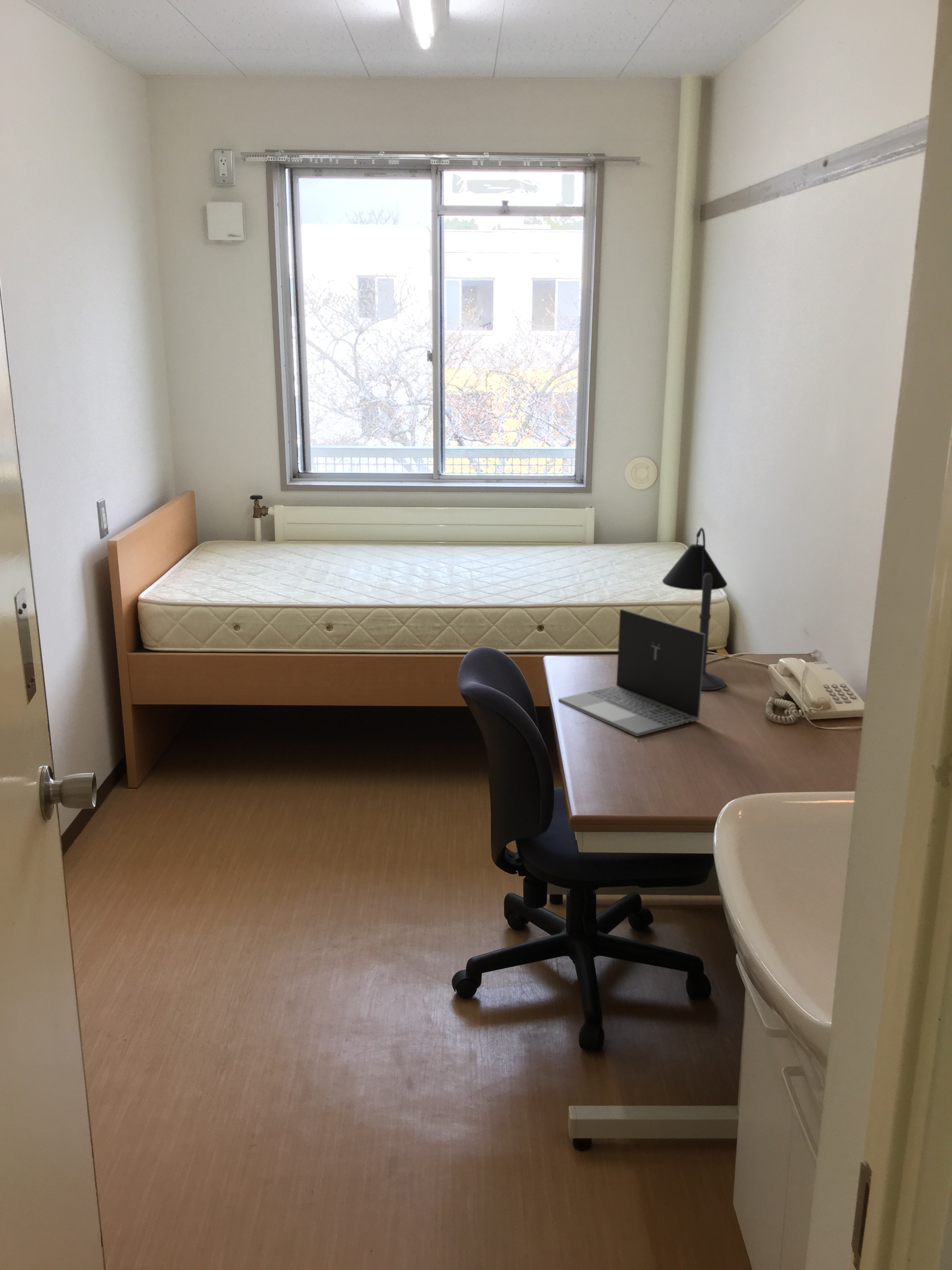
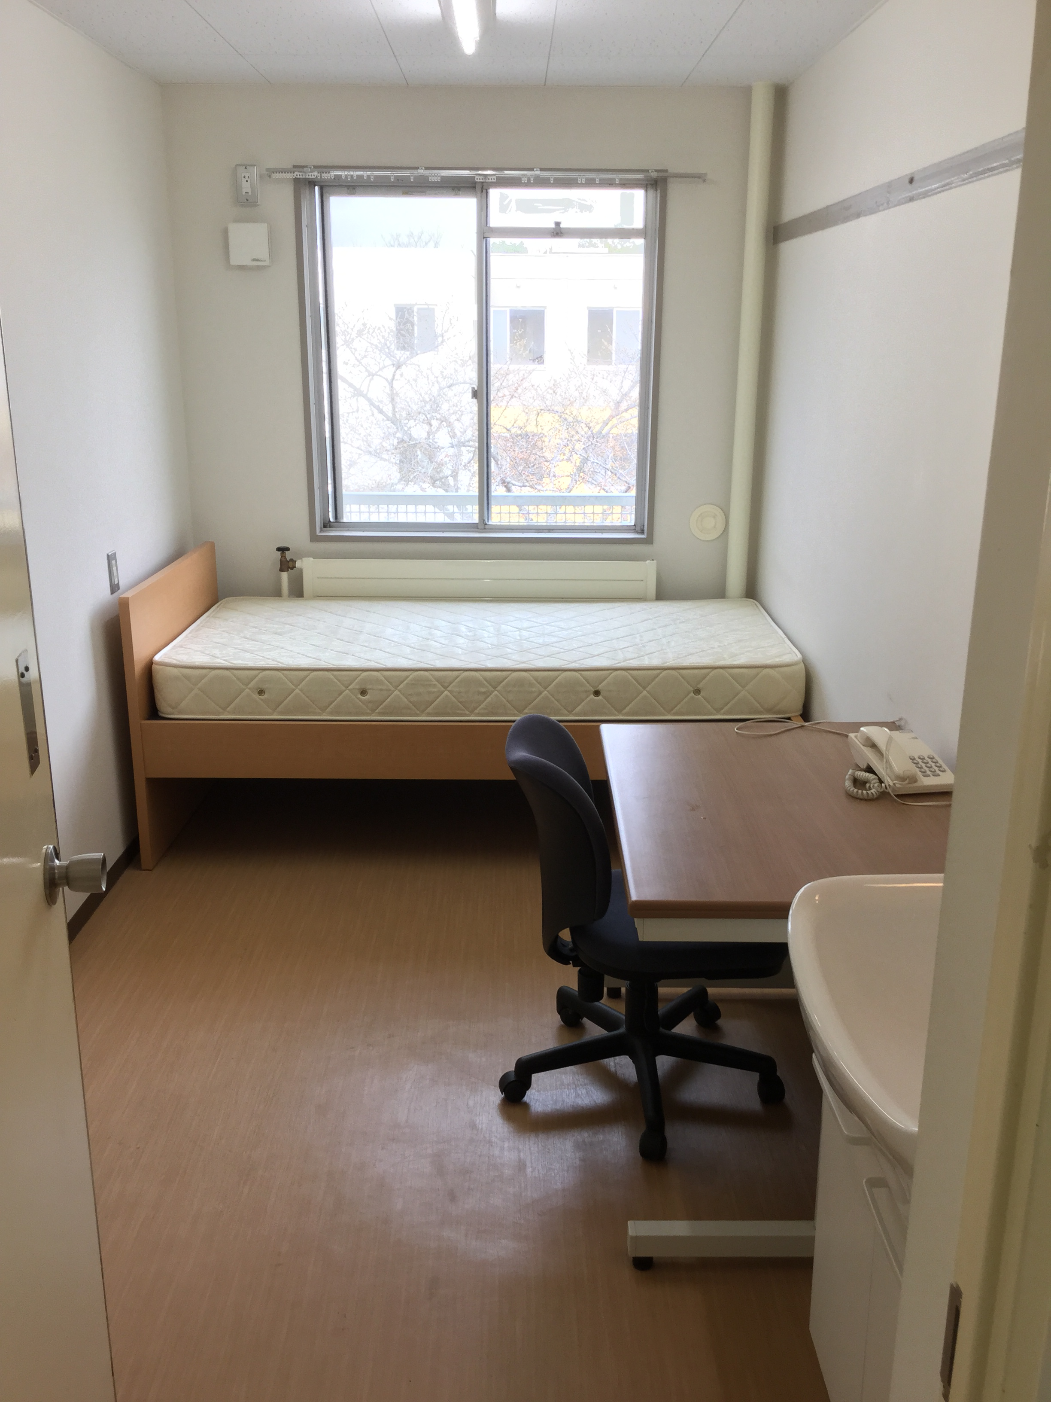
- desk lamp (702, 600)
- laptop (629, 669)
